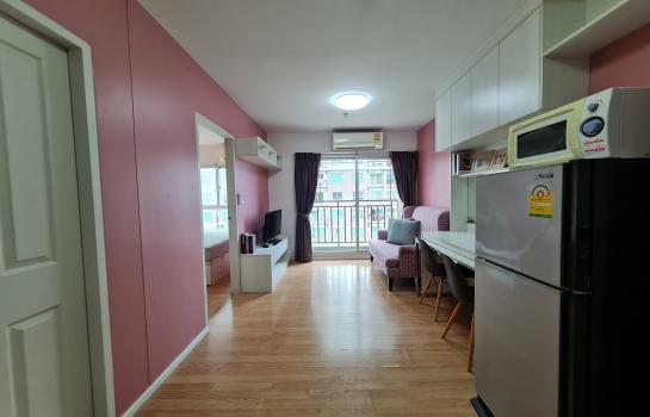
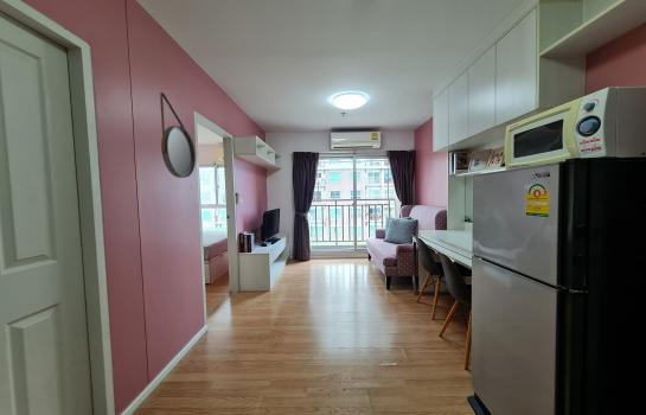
+ home mirror (179, 140)
